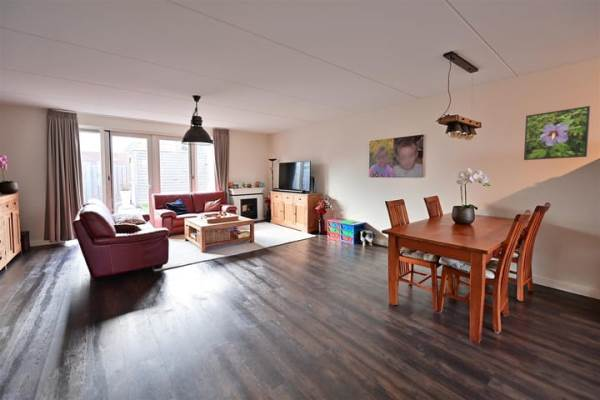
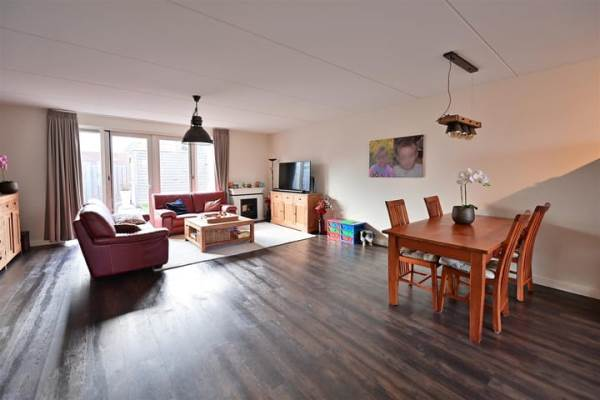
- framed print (554, 135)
